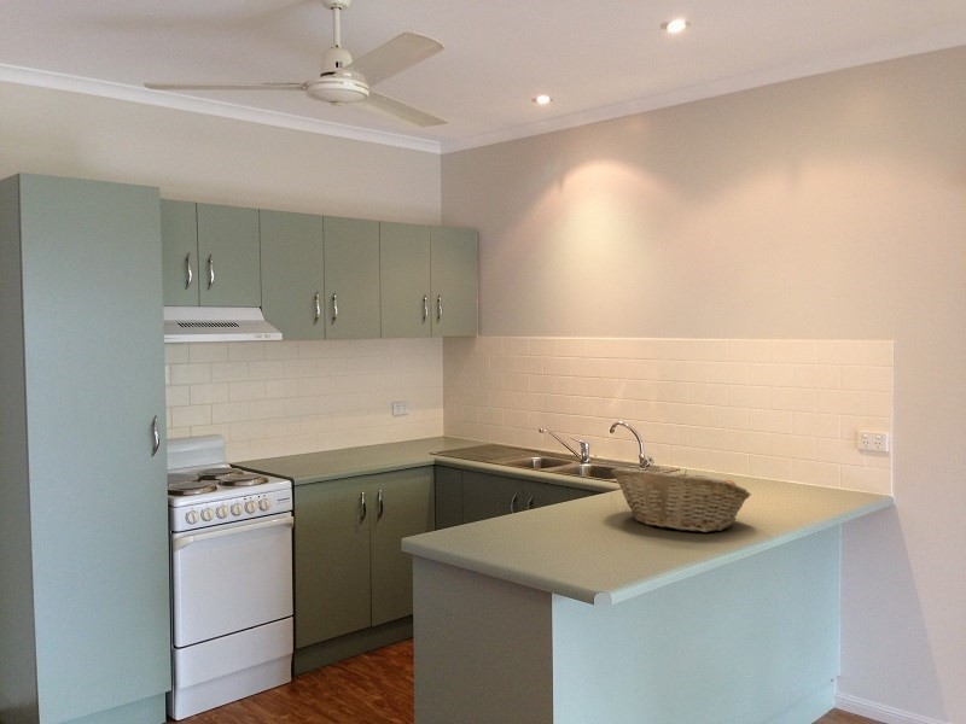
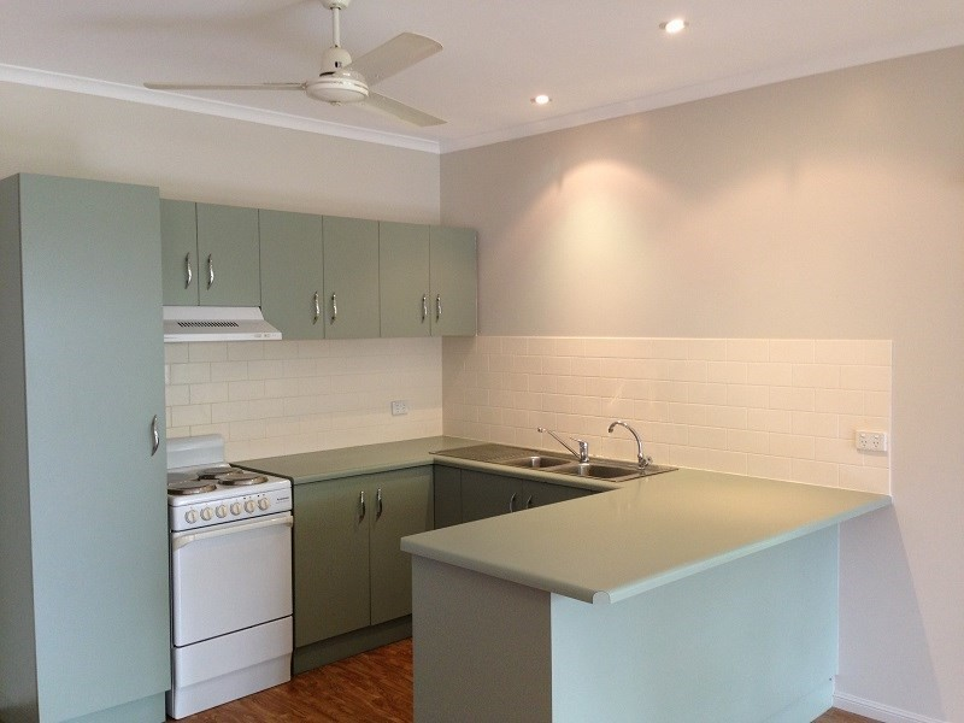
- fruit basket (679, 494)
